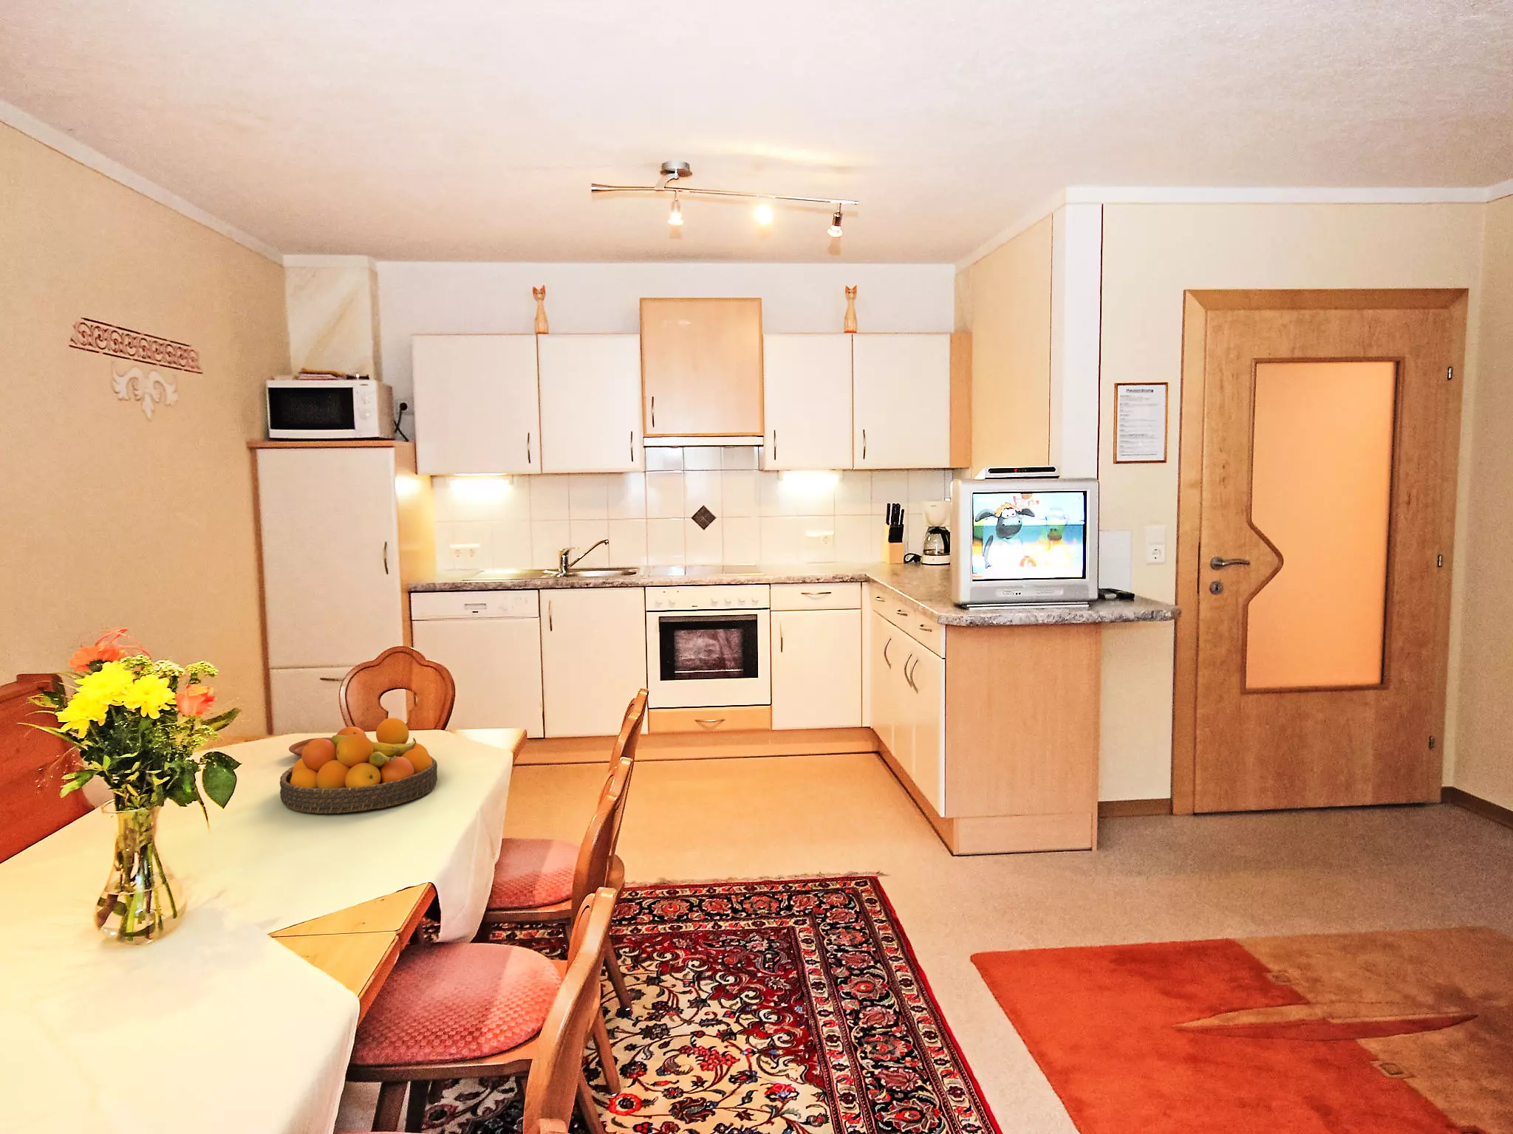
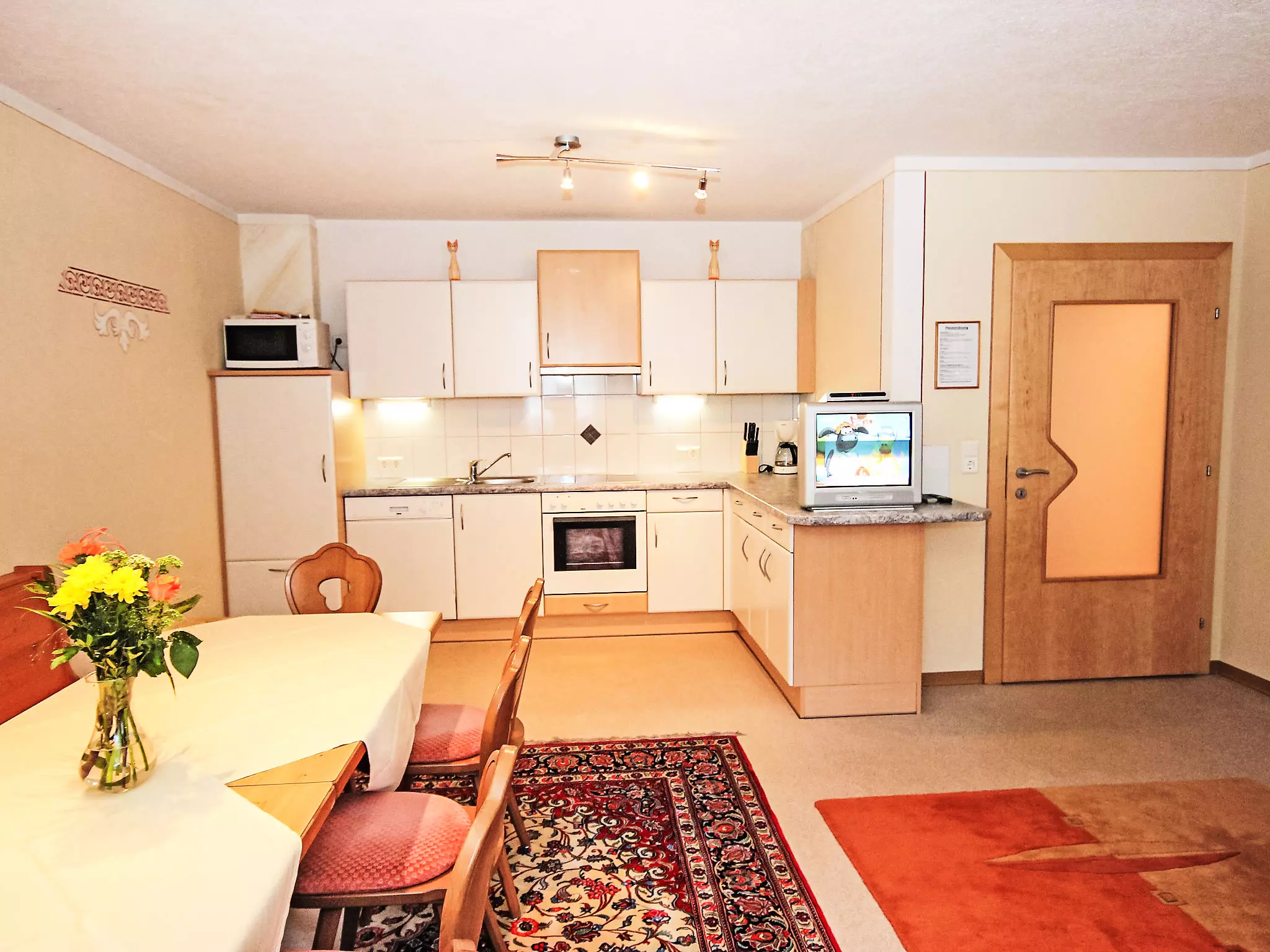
- plate (312, 740)
- fruit bowl (360, 759)
